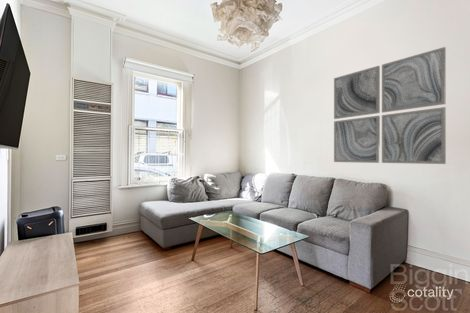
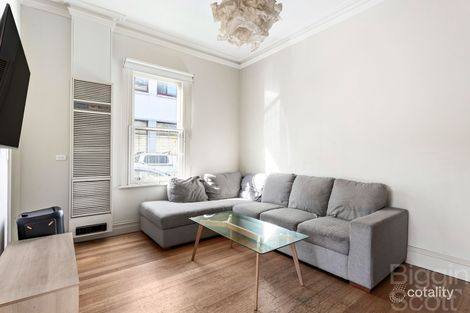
- wall art (379, 112)
